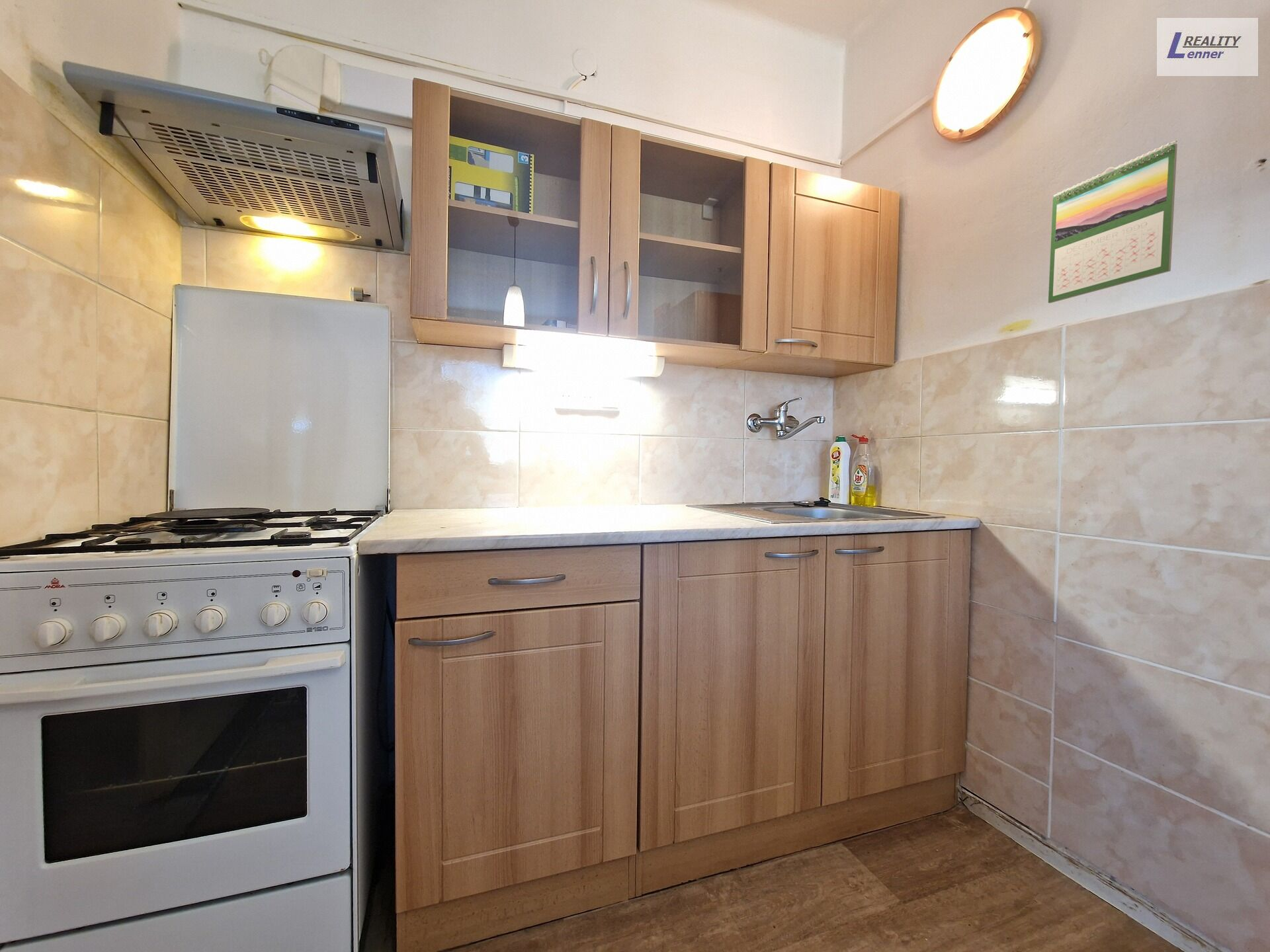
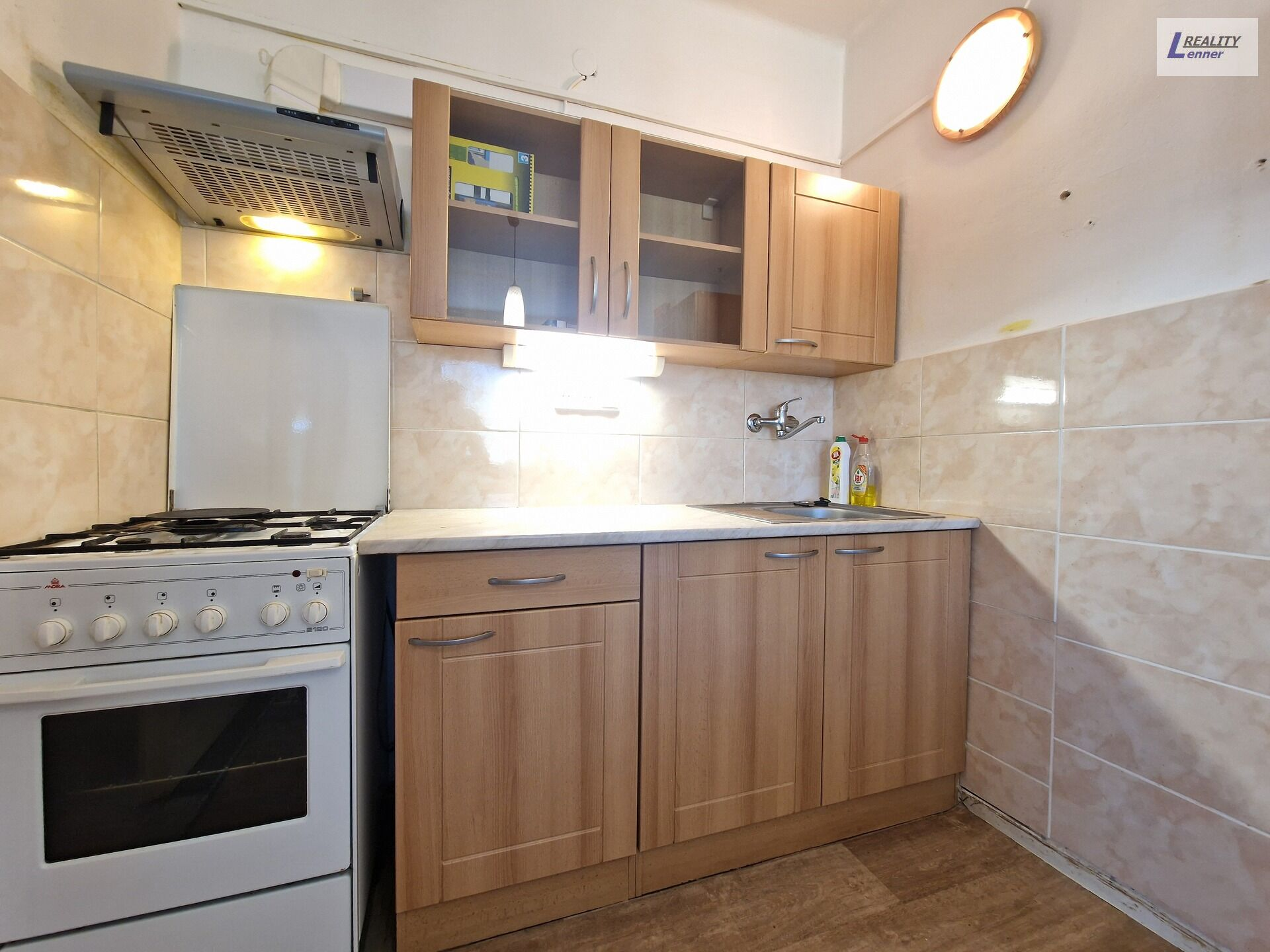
- calendar (1106, 228)
